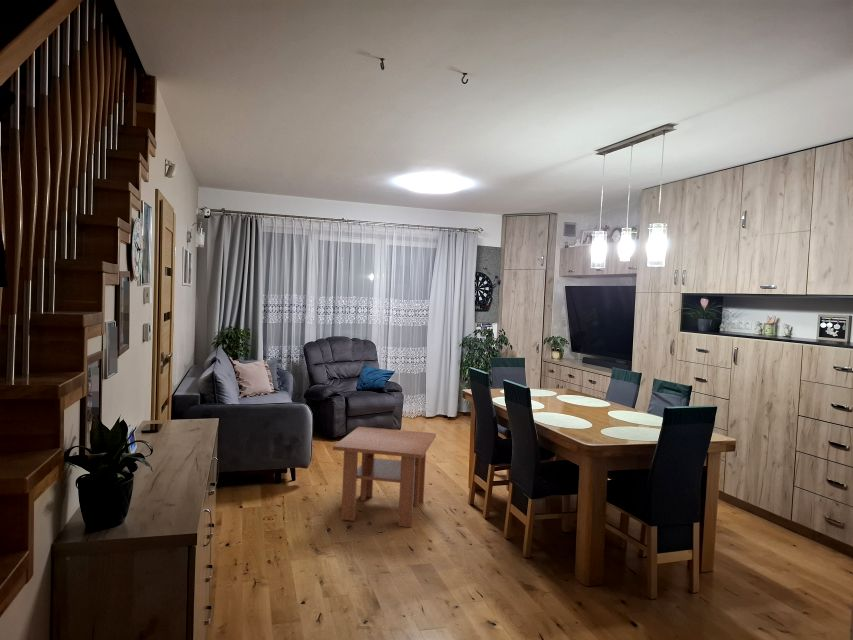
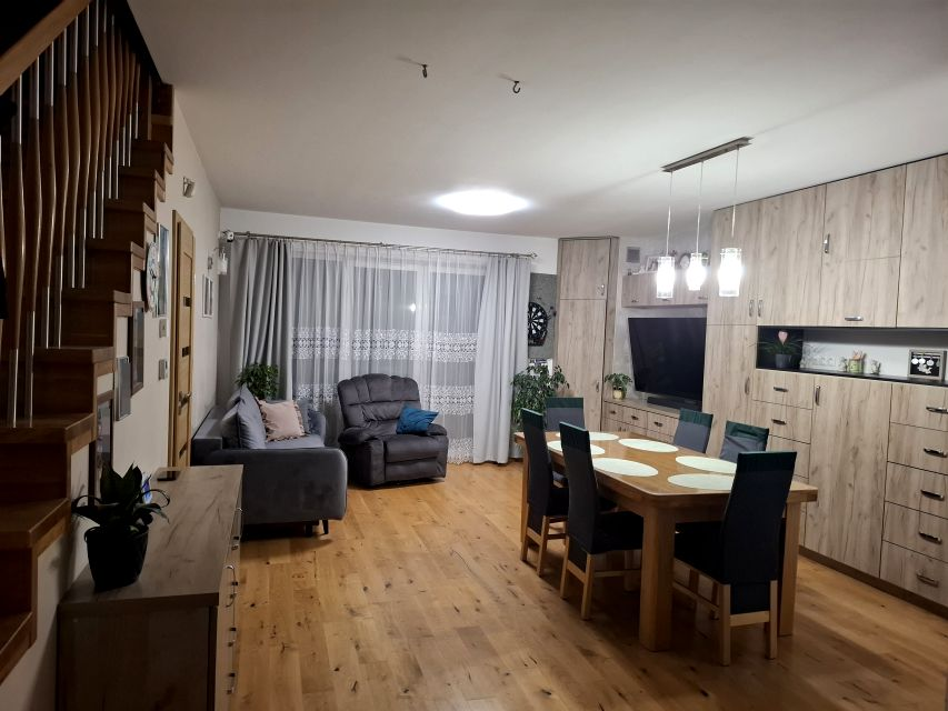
- coffee table (386, 474)
